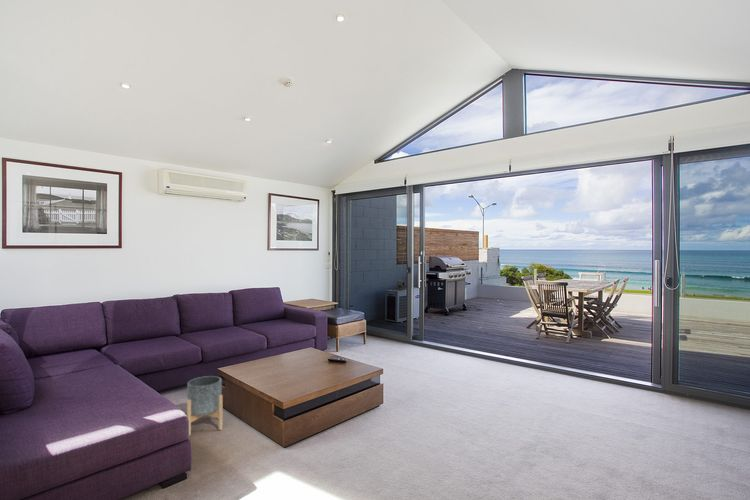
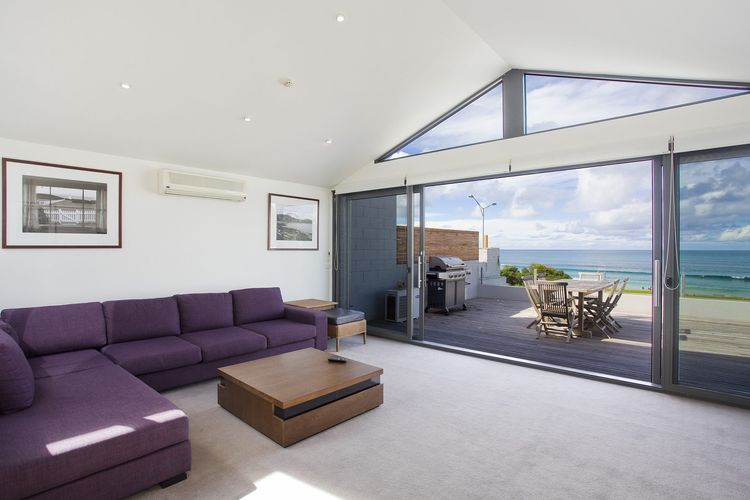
- planter (204, 403)
